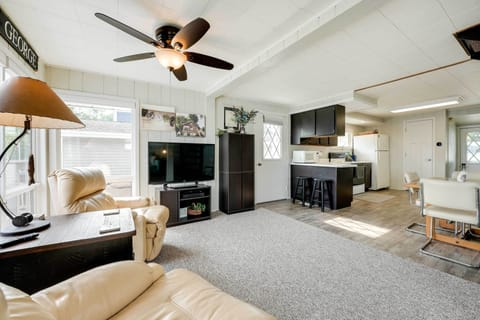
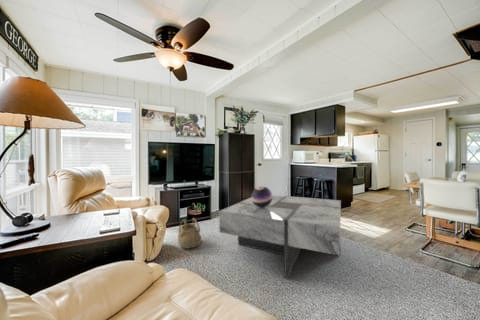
+ decorative sphere (261, 196)
+ basket (189, 231)
+ coffee table (286, 227)
